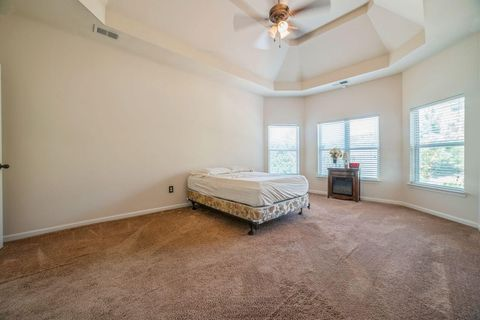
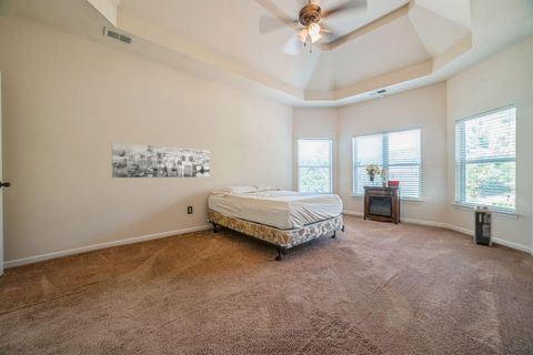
+ air purifier (482, 223)
+ wall art (167, 162)
